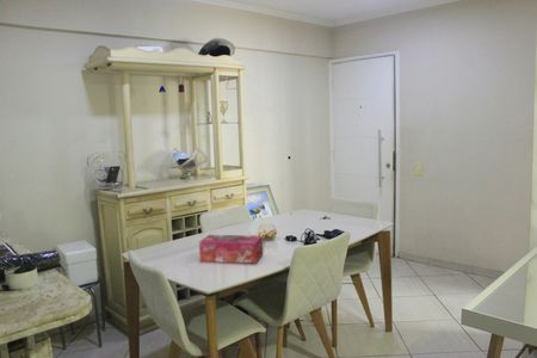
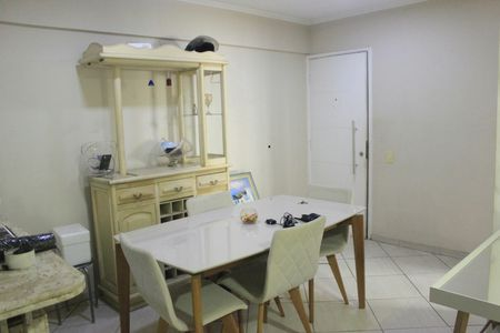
- tissue box (232, 248)
